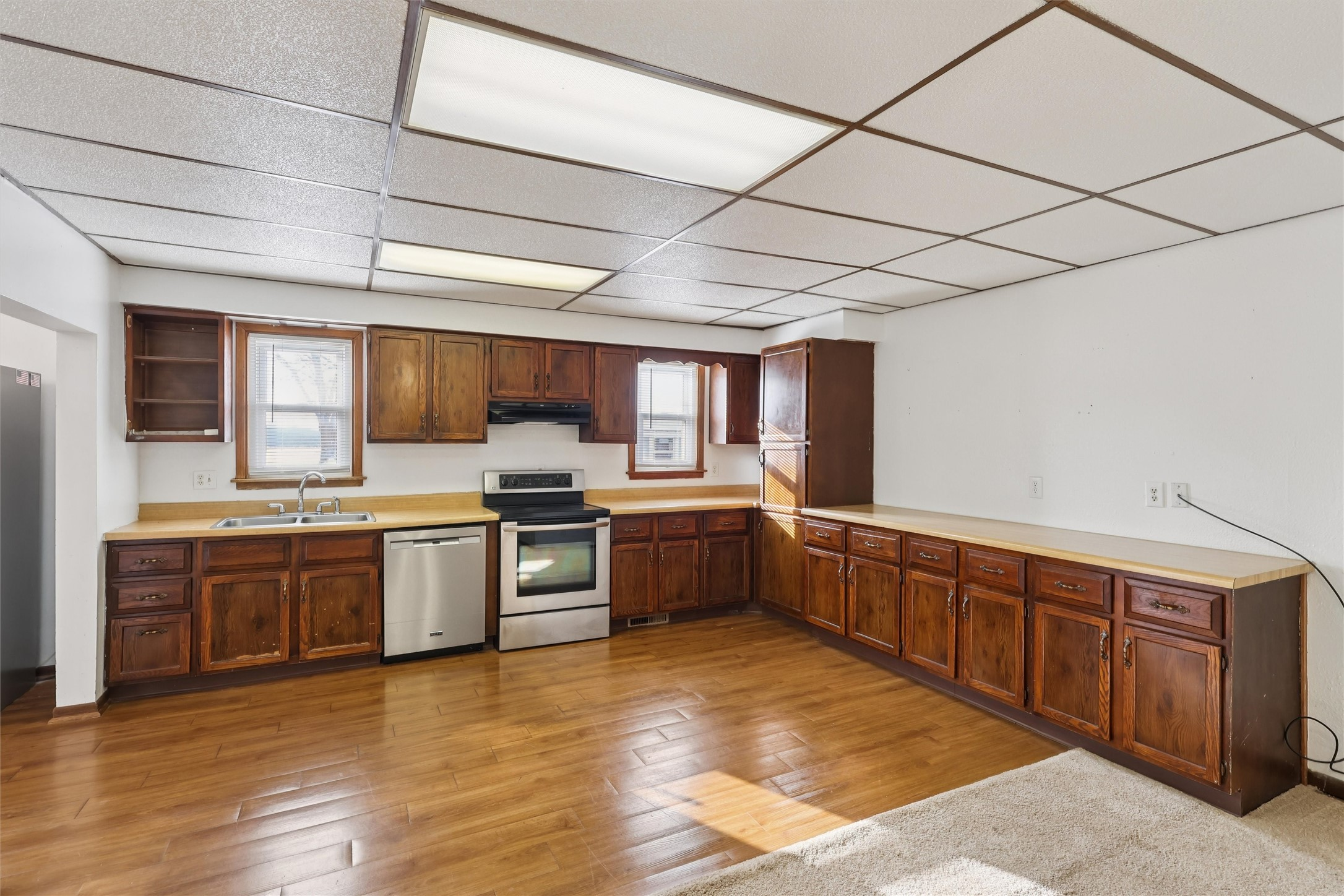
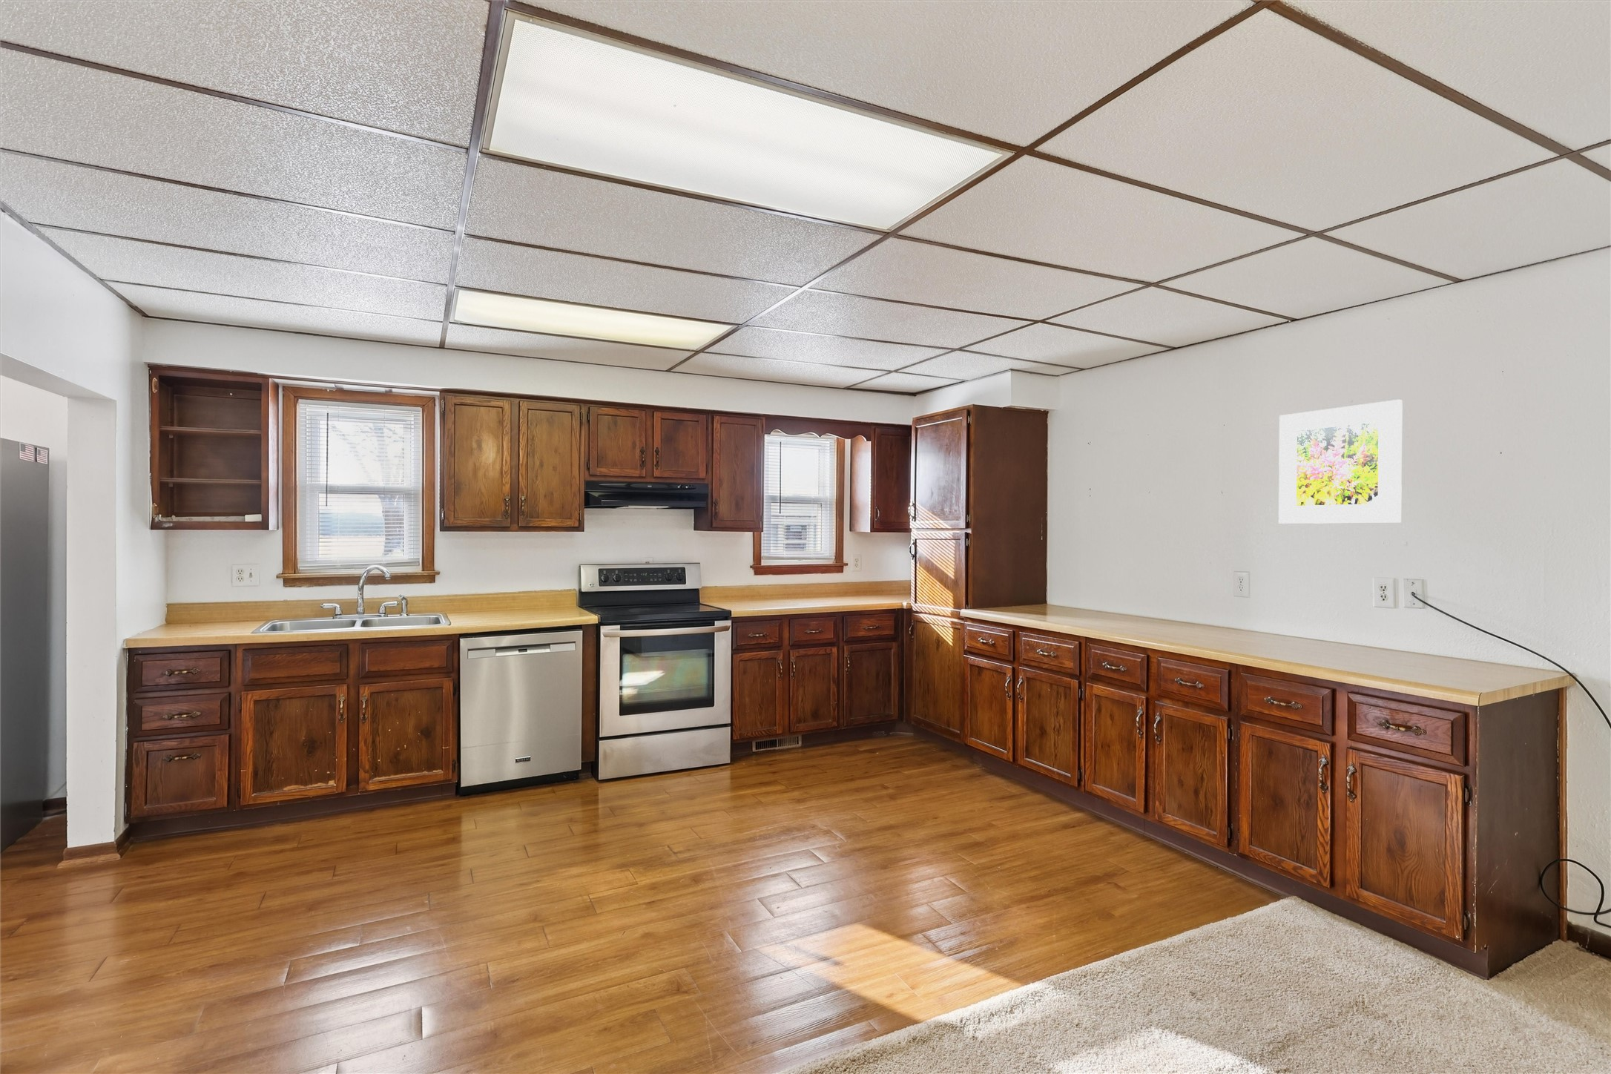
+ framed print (1335, 465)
